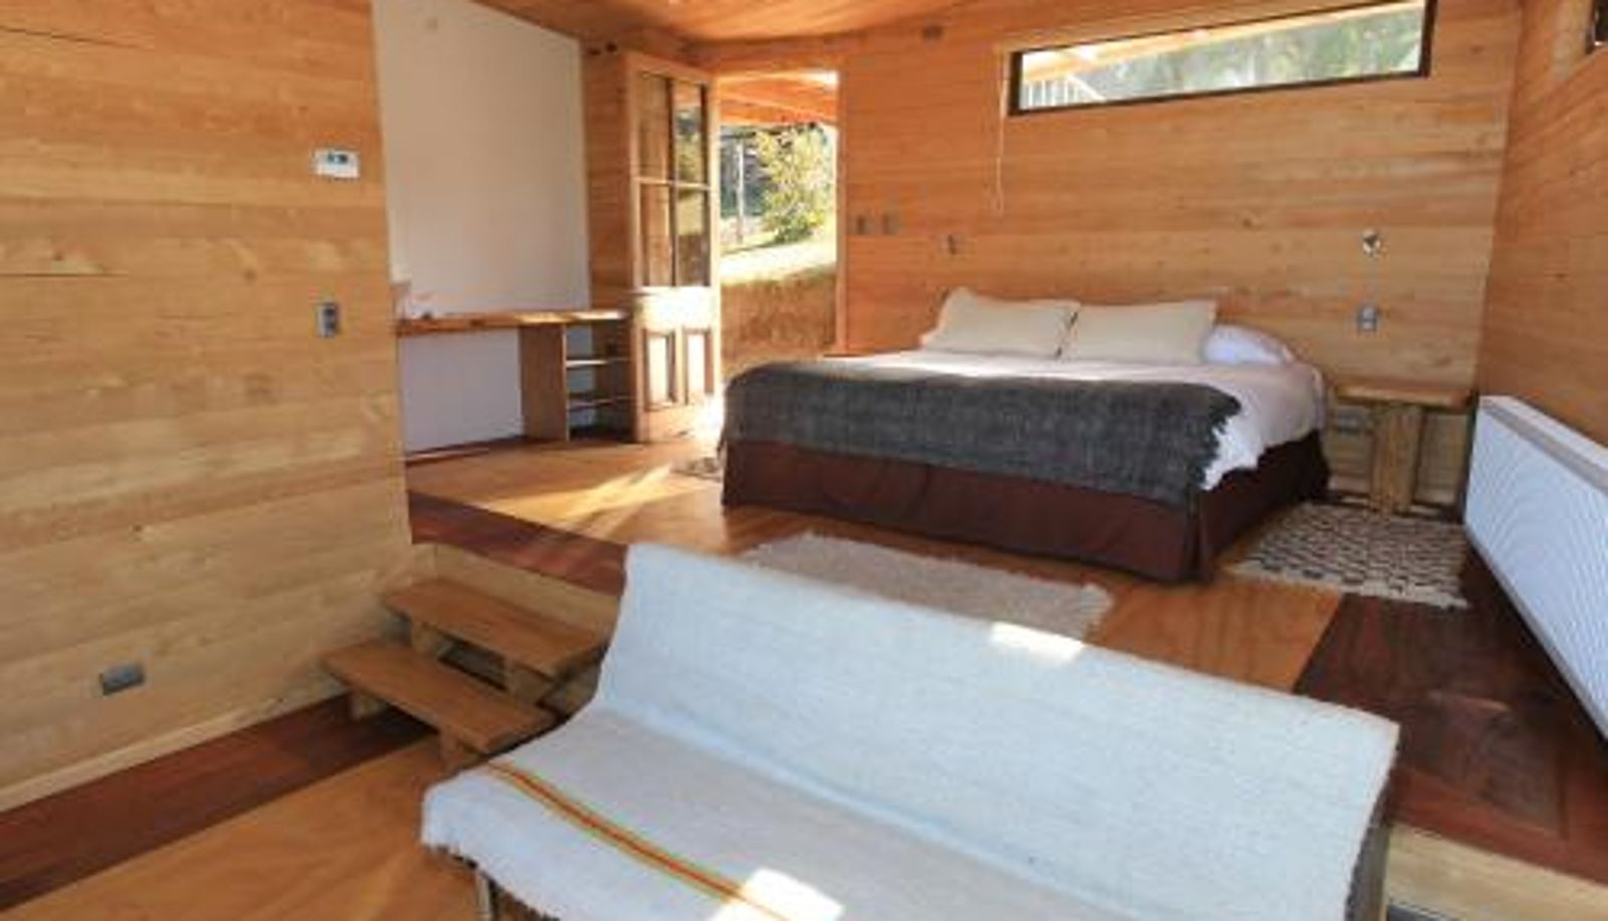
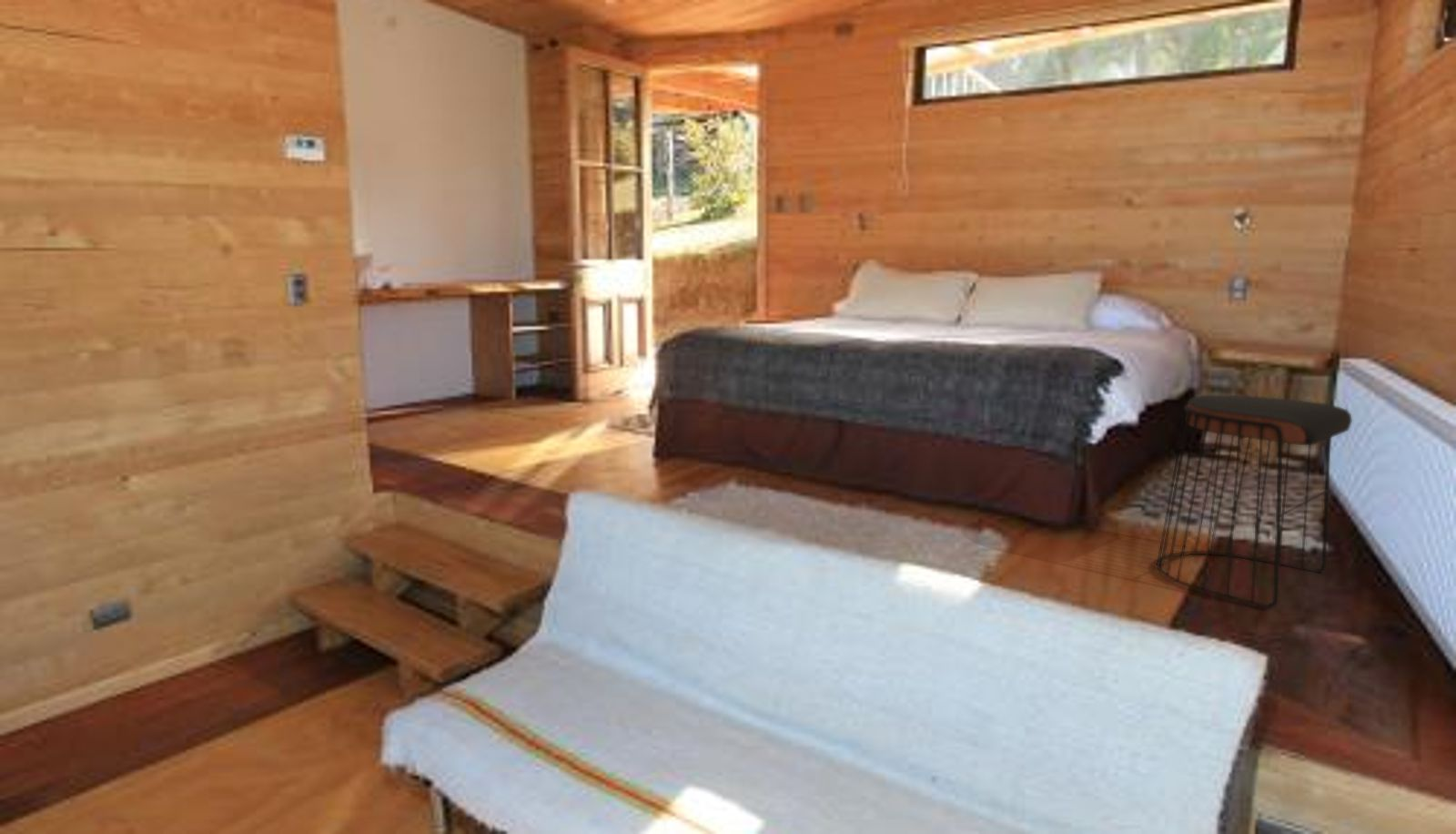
+ stool (1239, 491)
